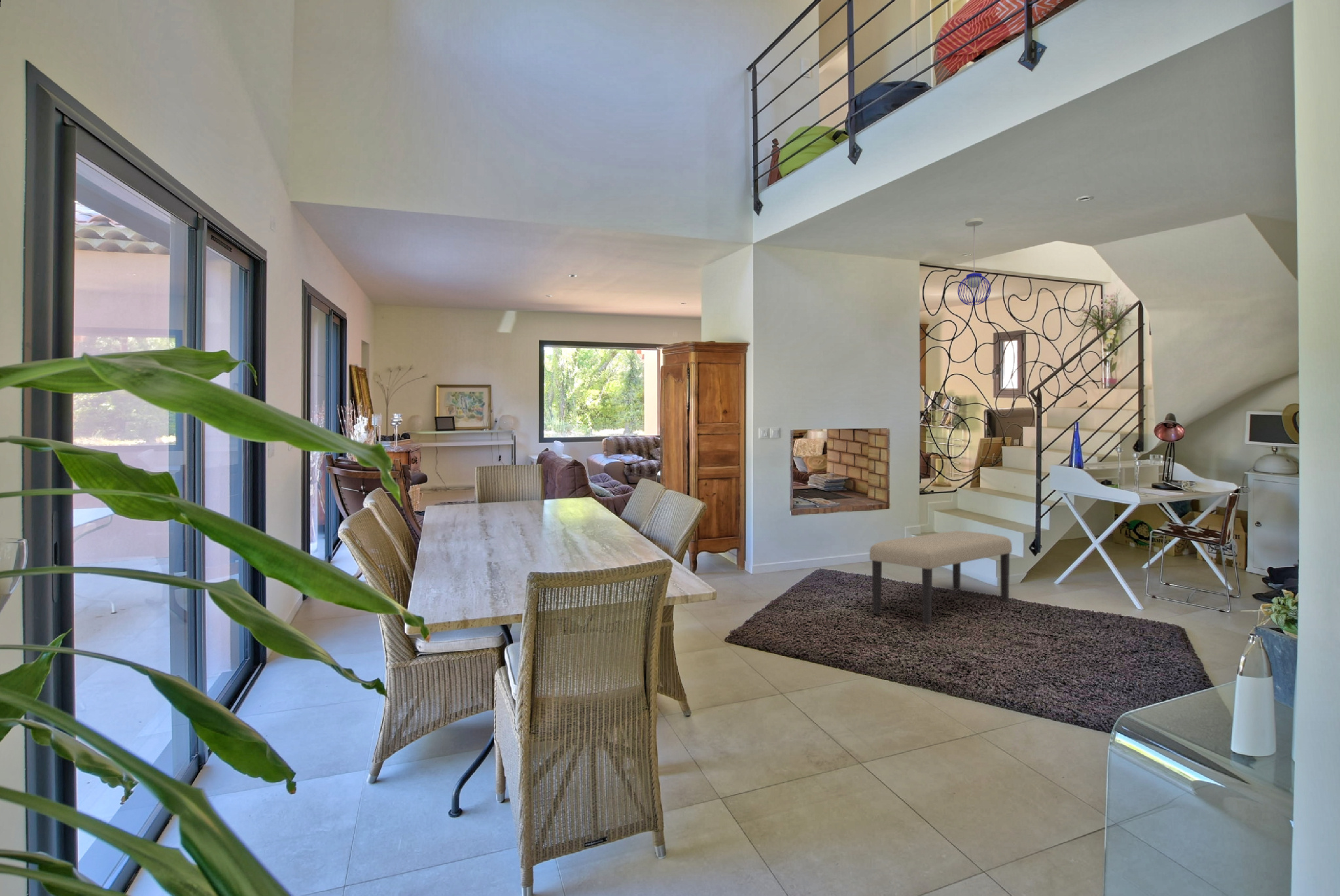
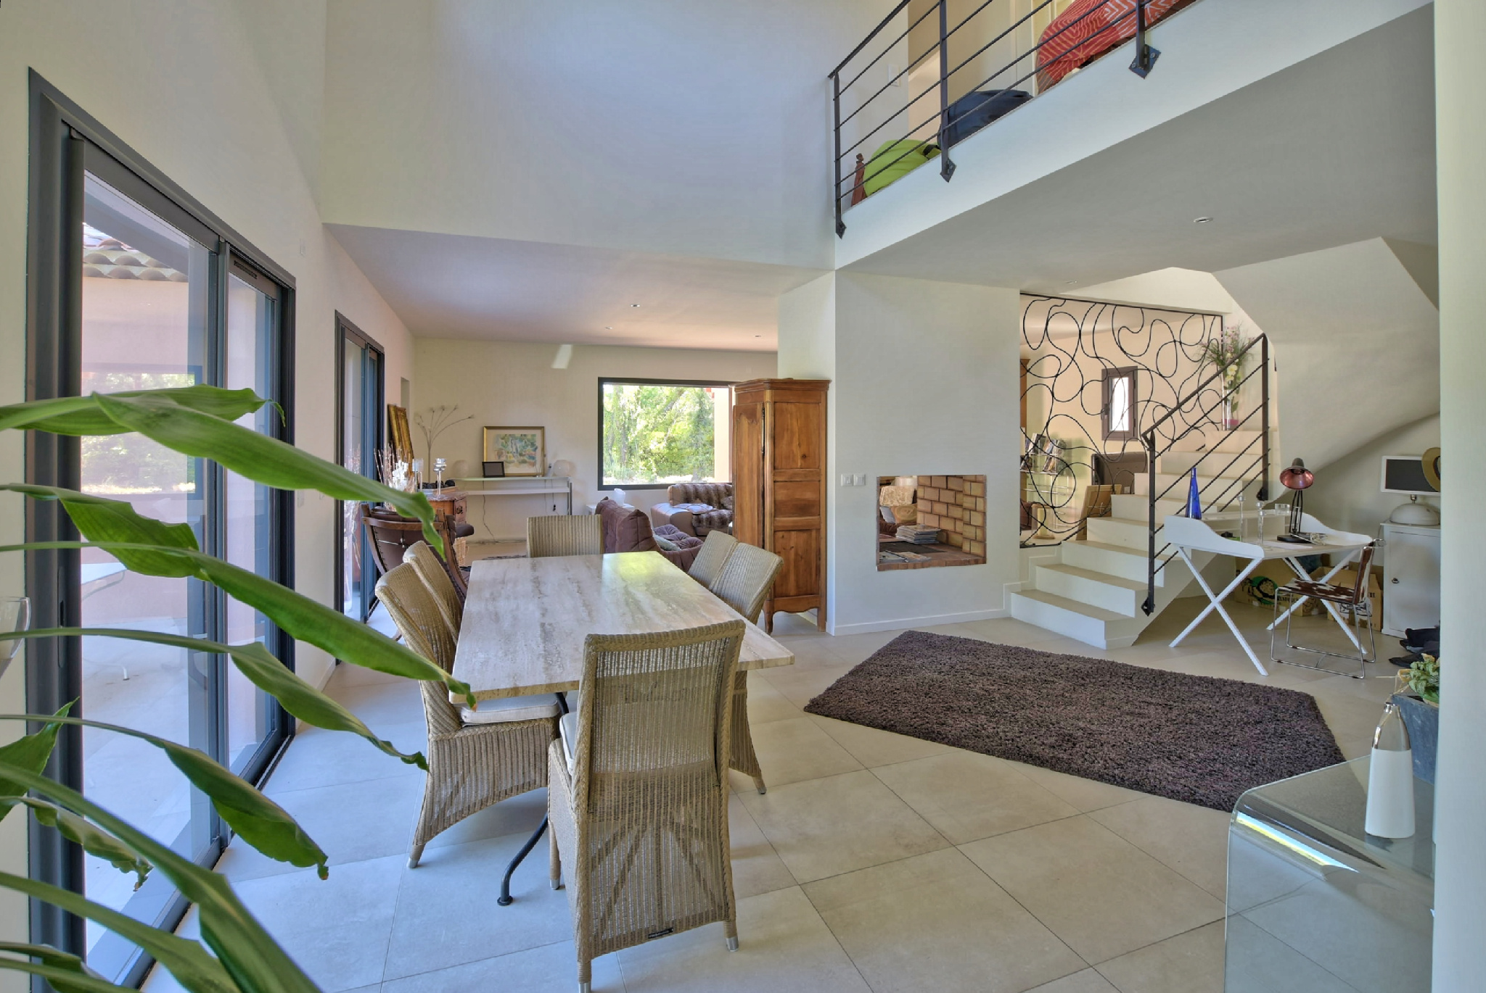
- pendant light (974, 262)
- bench (941, 566)
